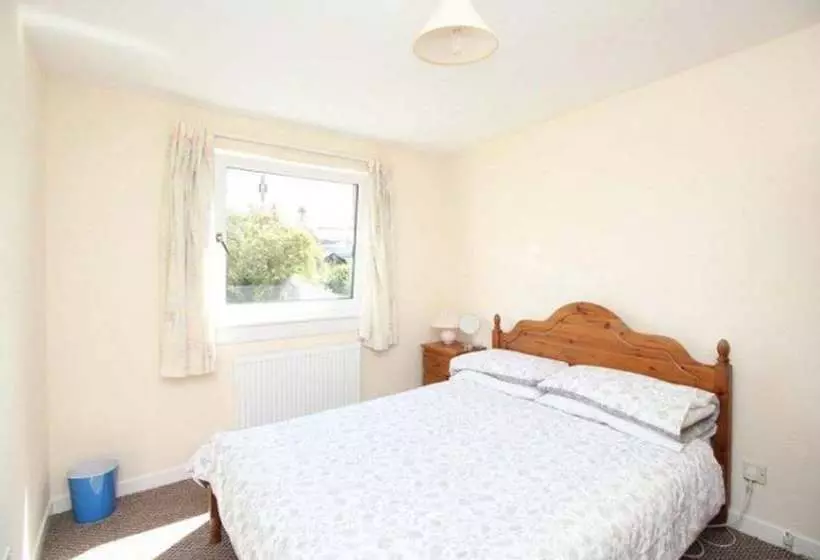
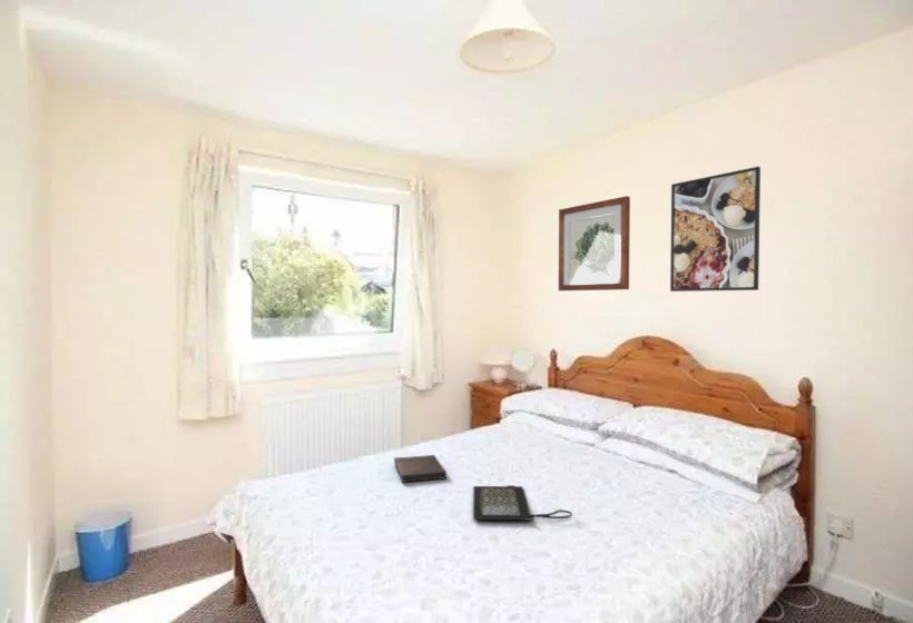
+ book (419, 467)
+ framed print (711, 233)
+ clutch bag (502, 503)
+ wall art (591, 247)
